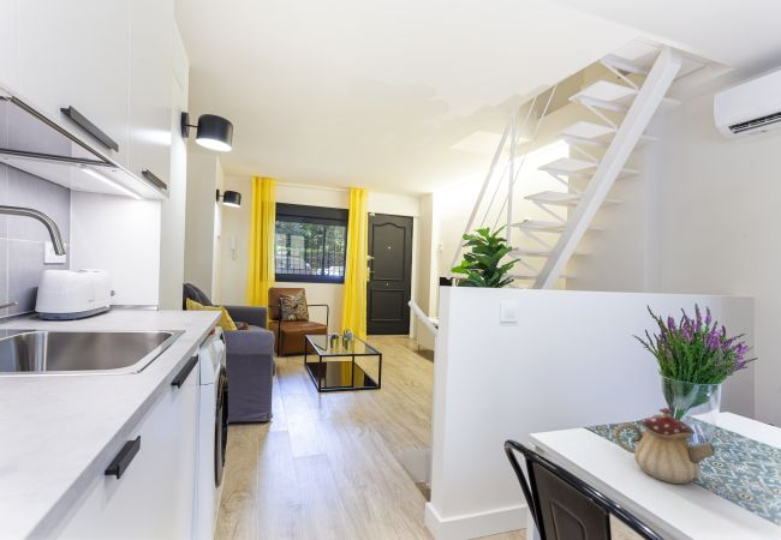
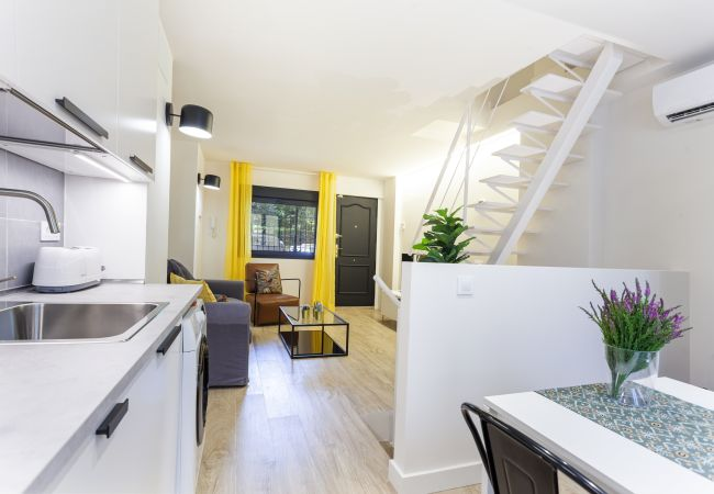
- teapot (661, 438)
